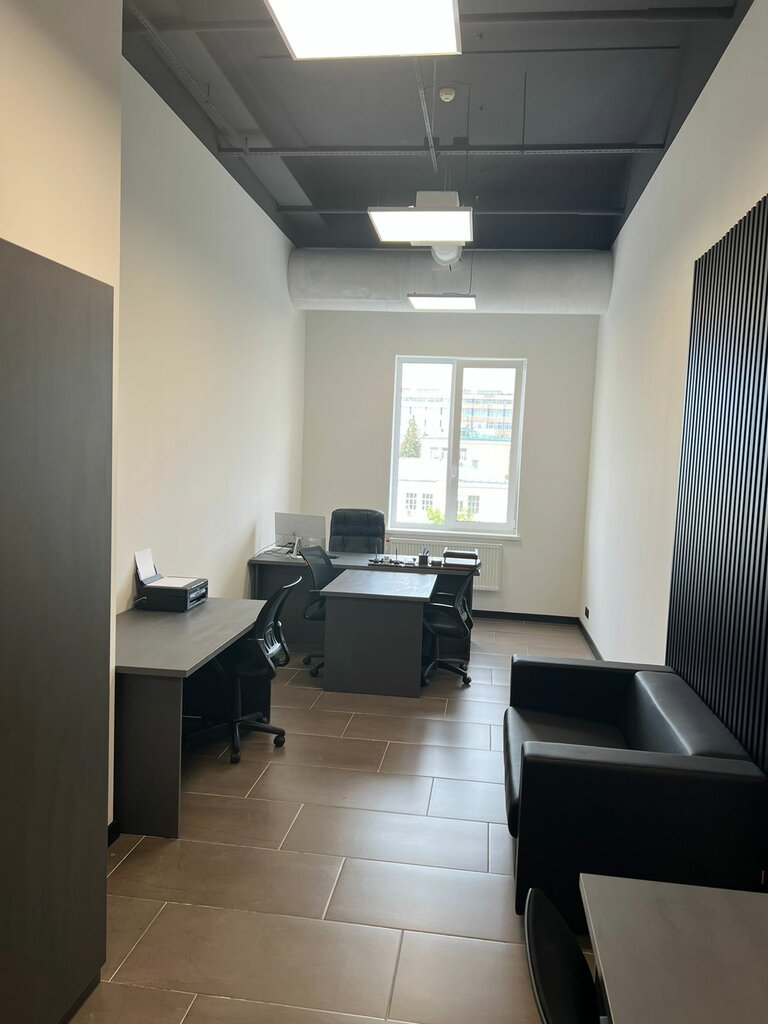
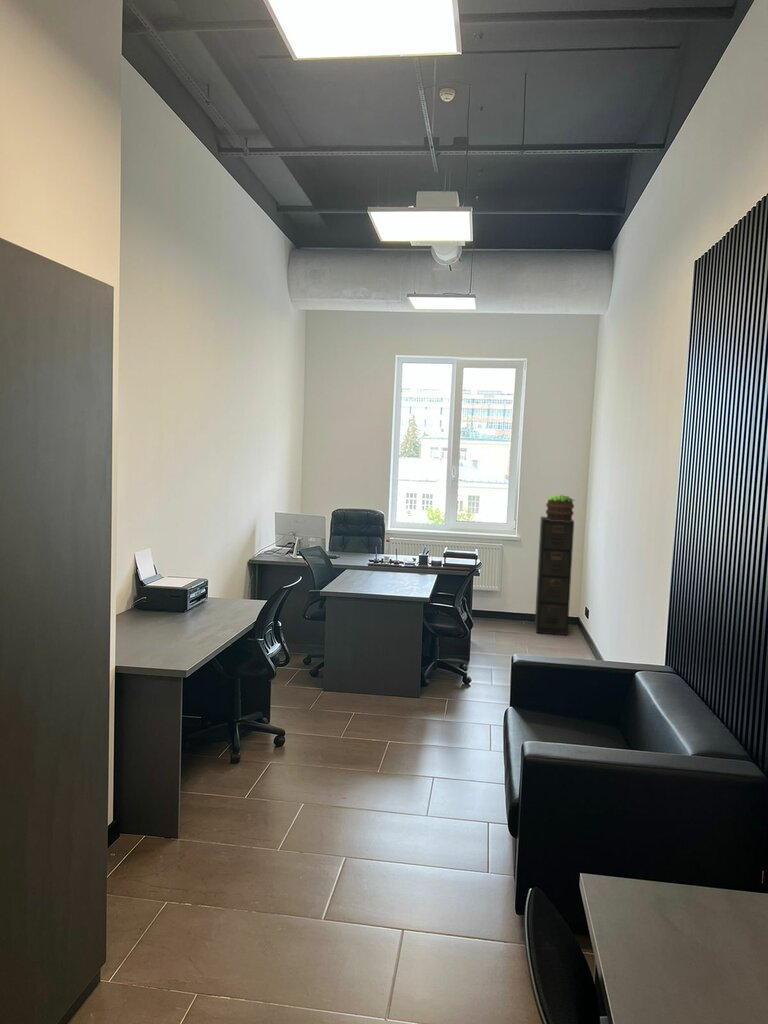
+ potted plant (559, 507)
+ filing cabinet (553, 574)
